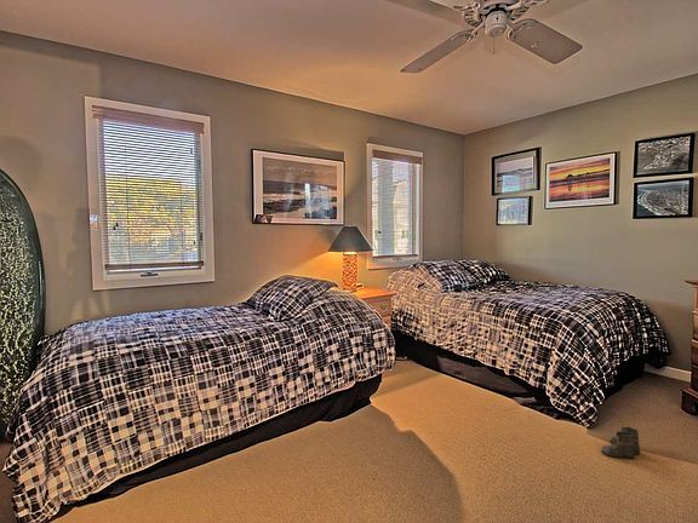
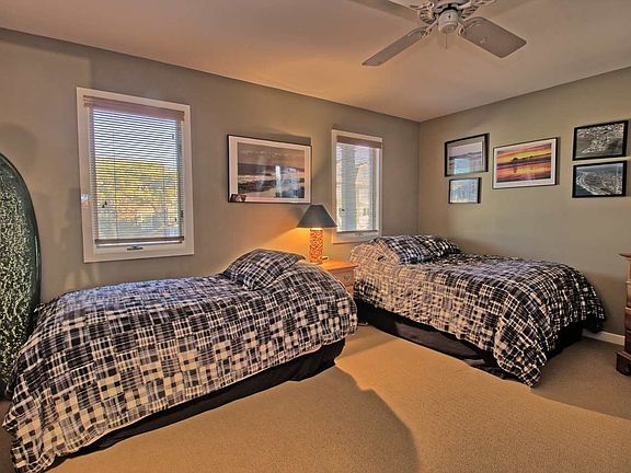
- boots (620, 439)
